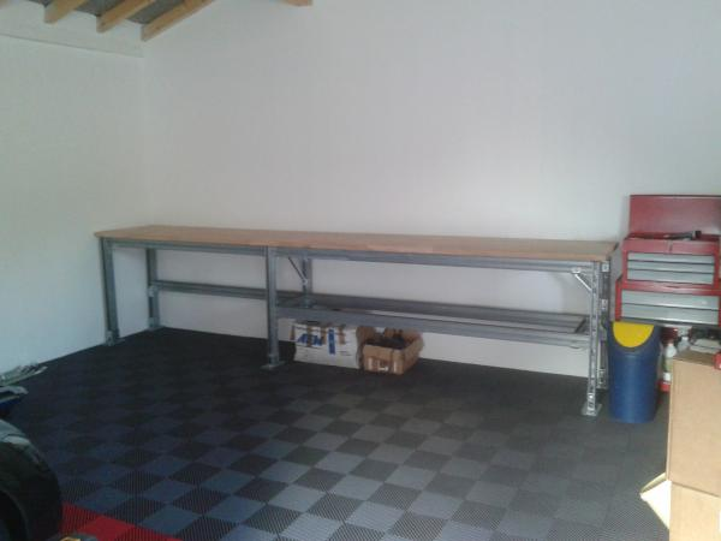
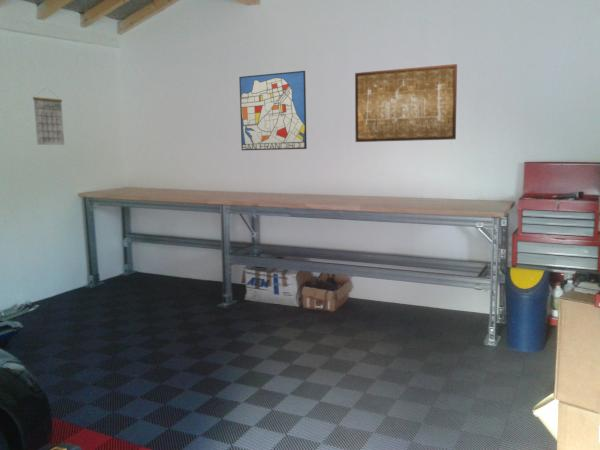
+ wall art (403, 105)
+ wall art (272, 112)
+ calendar (49, 116)
